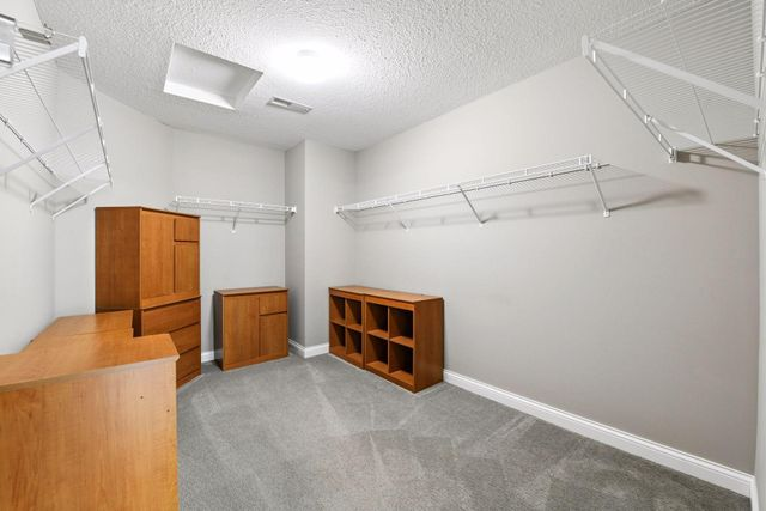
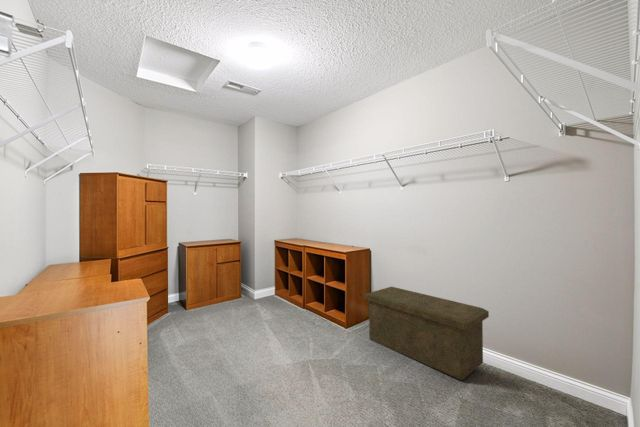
+ storage bench (420, 325)
